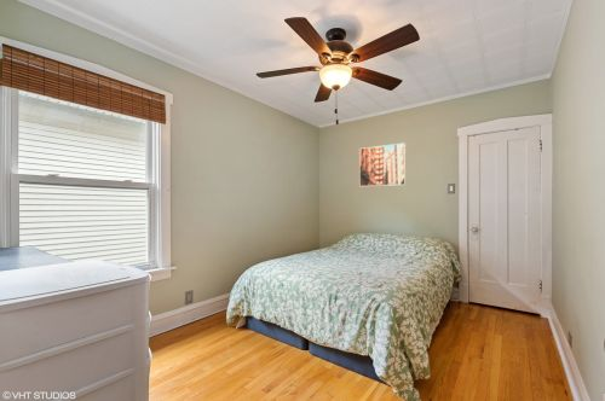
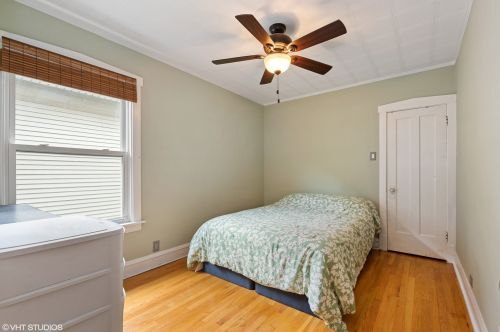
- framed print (381, 165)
